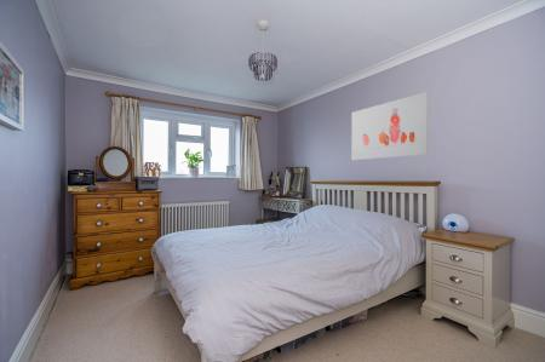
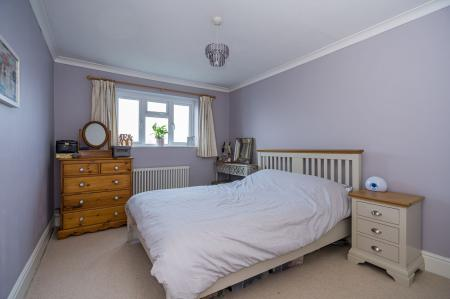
- wall art (385, 131)
